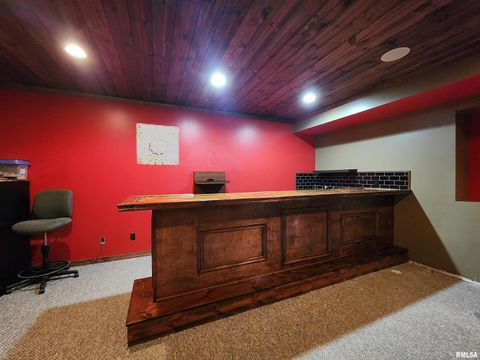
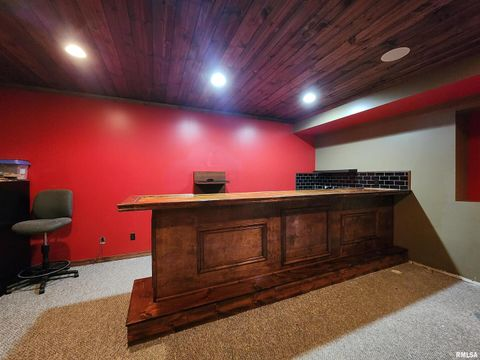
- wall art (158, 145)
